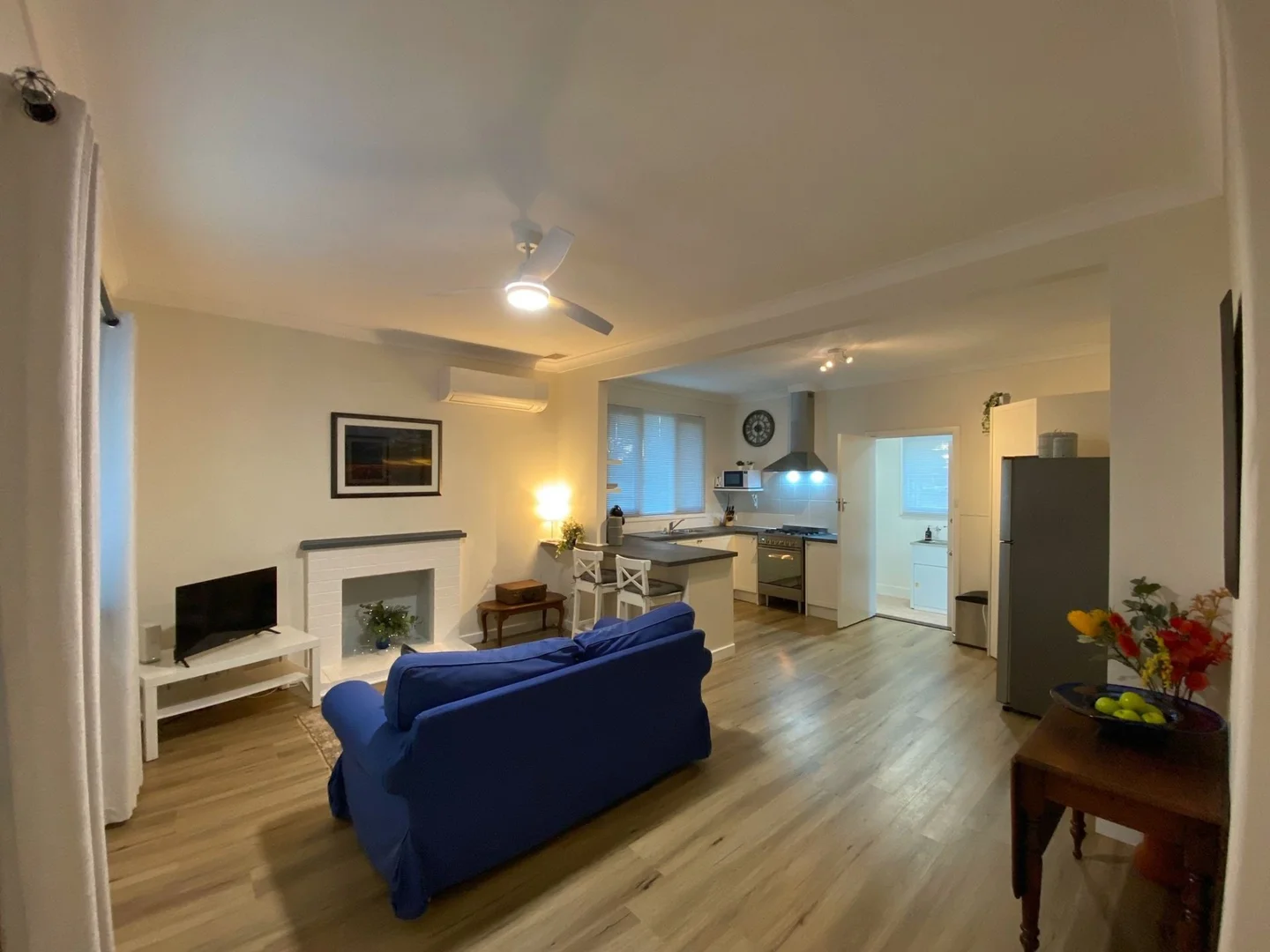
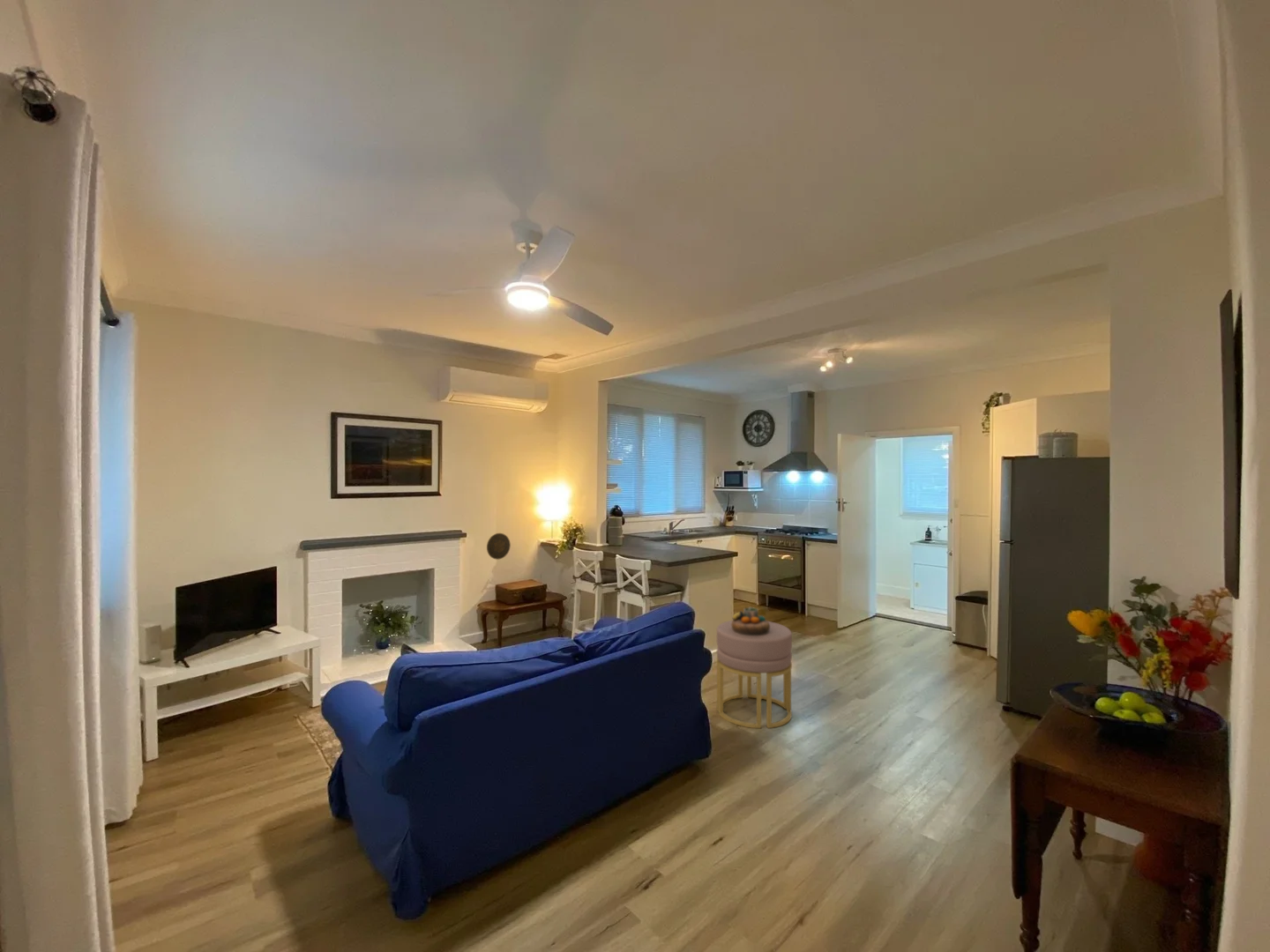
+ decorative plate (499, 546)
+ ottoman (753, 669)
+ decorative bowl (750, 618)
